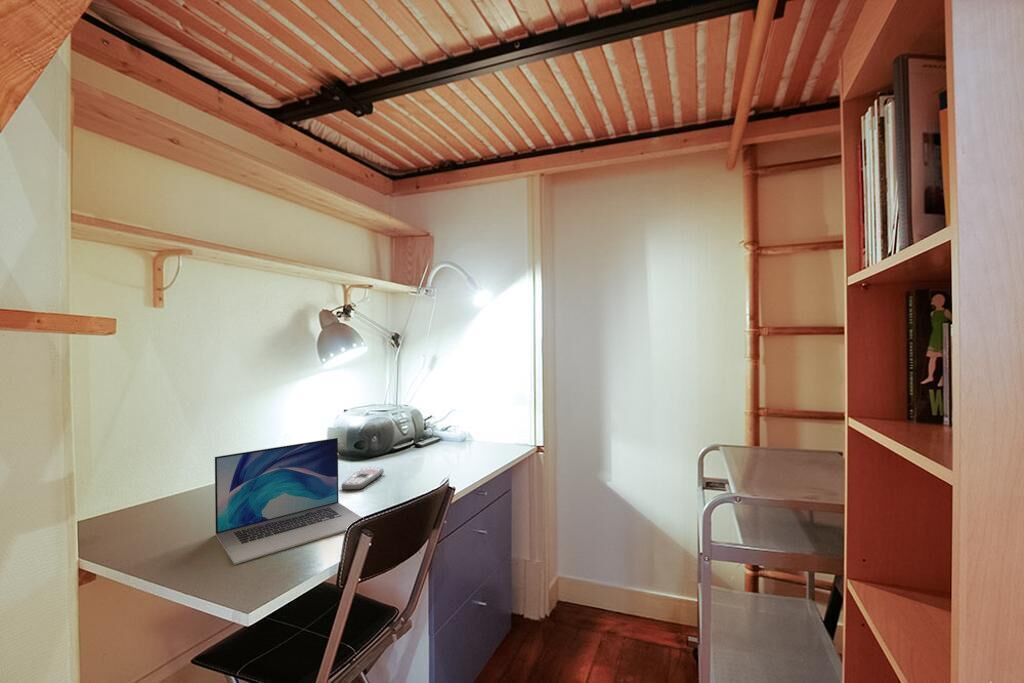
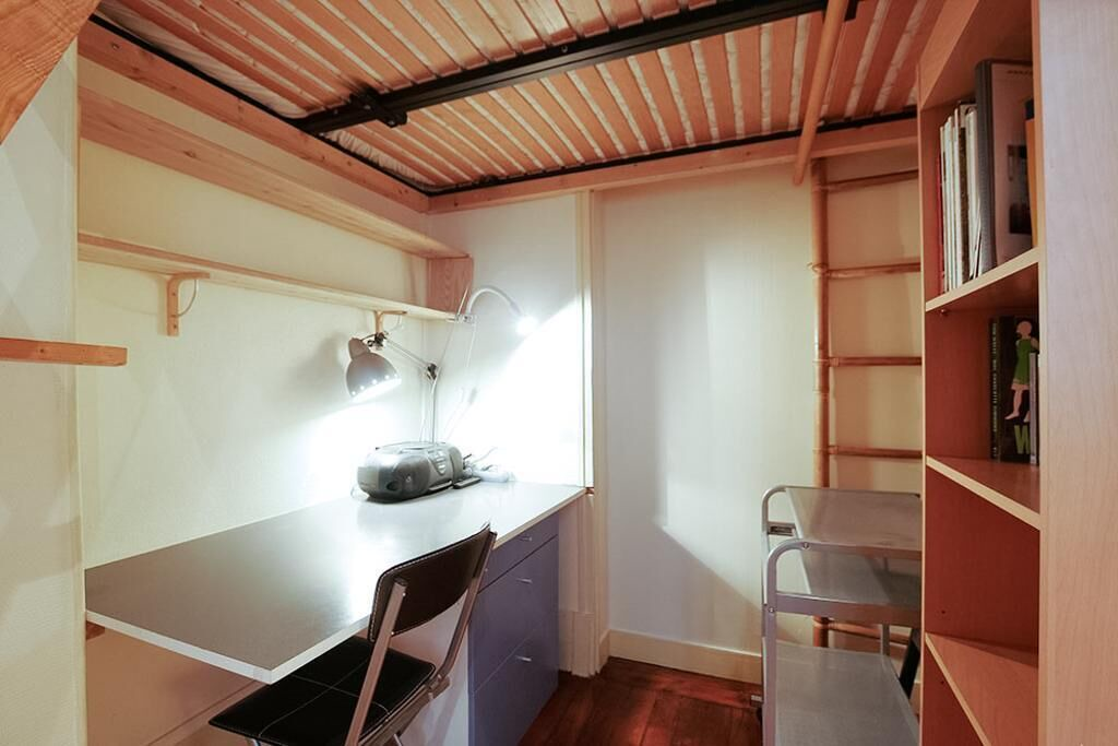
- laptop (294, 491)
- remote control (362, 478)
